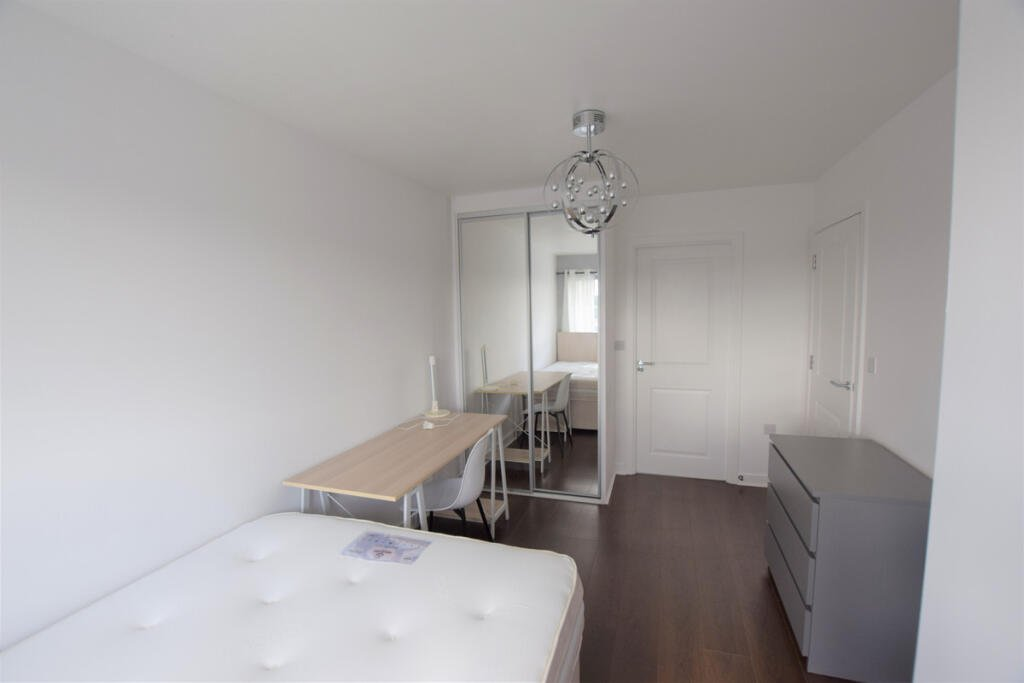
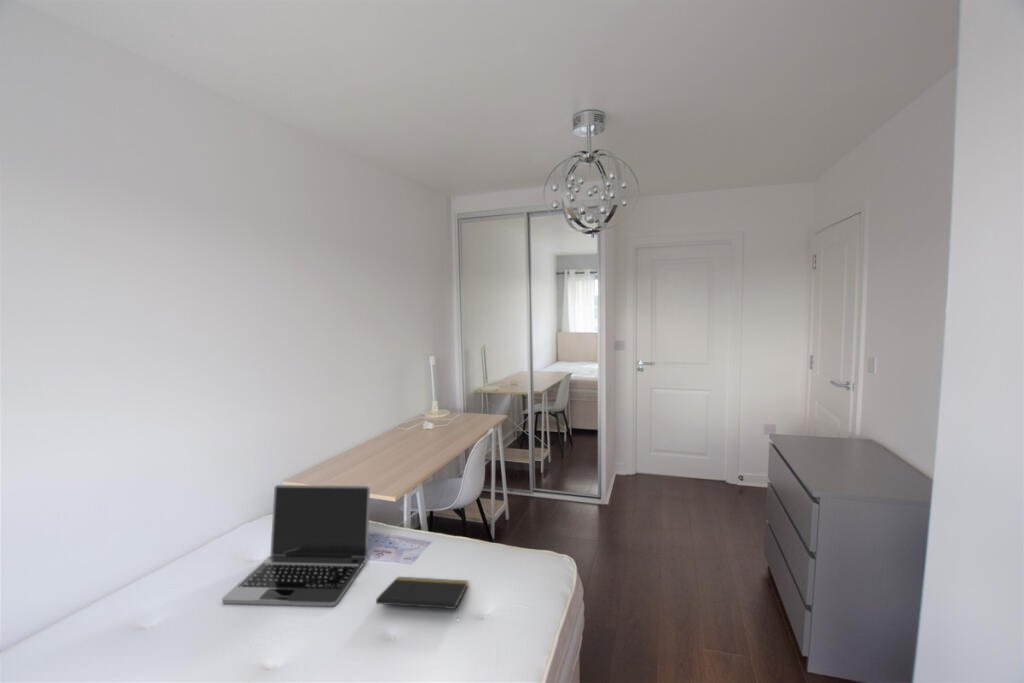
+ notepad (424, 591)
+ laptop (302, 539)
